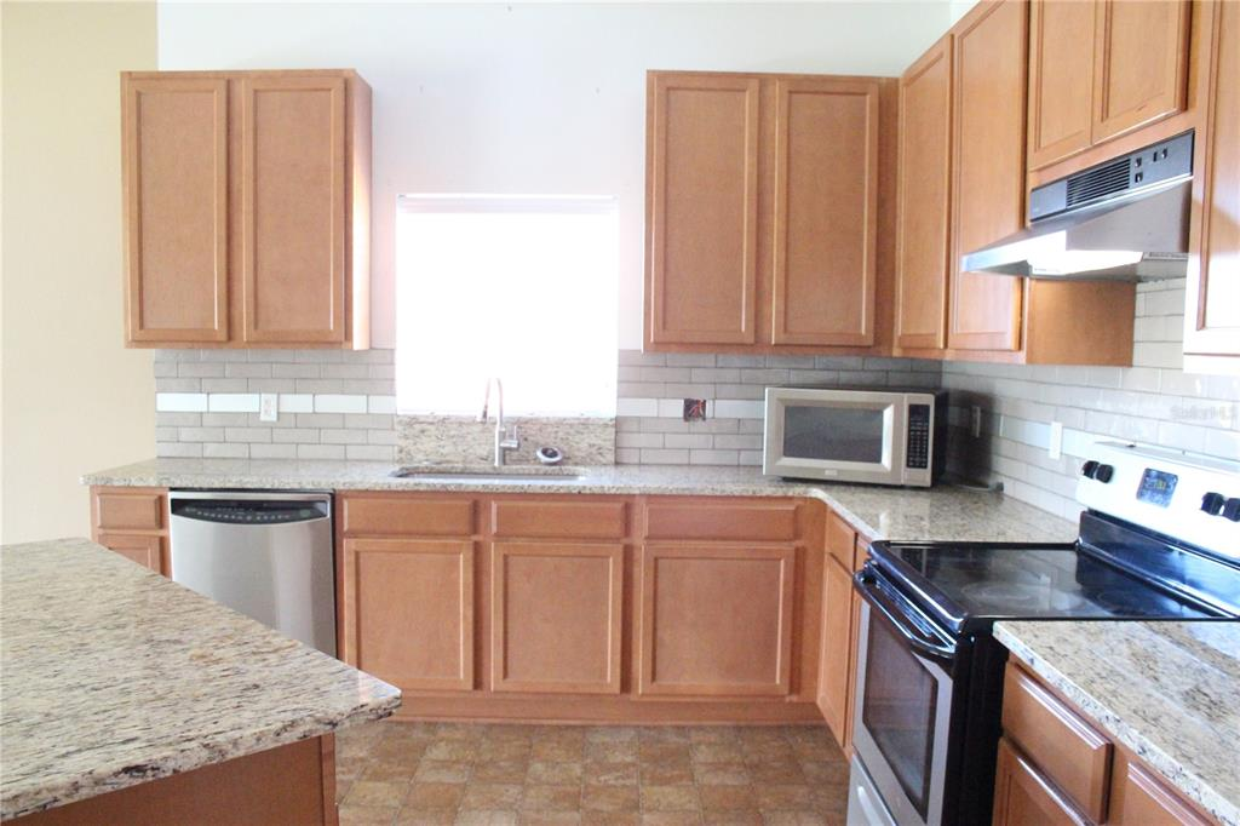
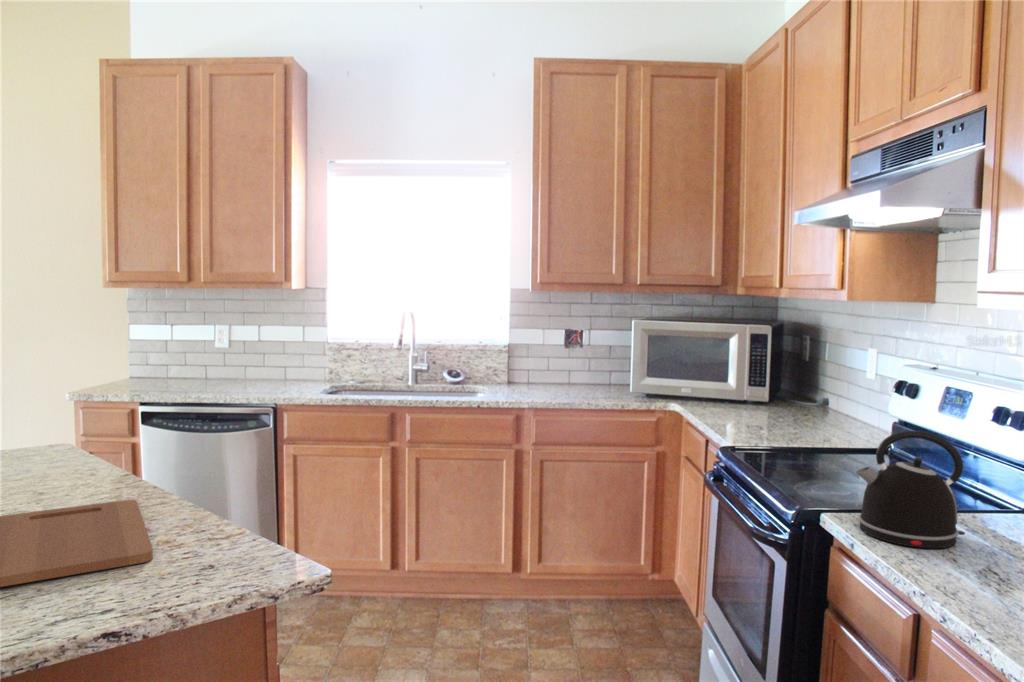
+ cutting board (66, 537)
+ kettle (910, 482)
